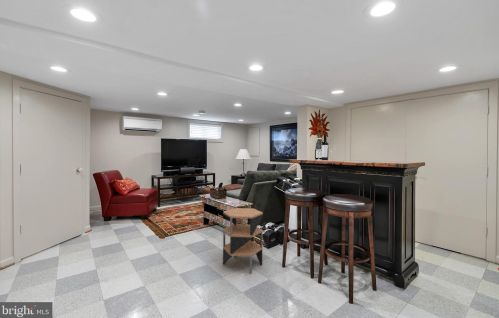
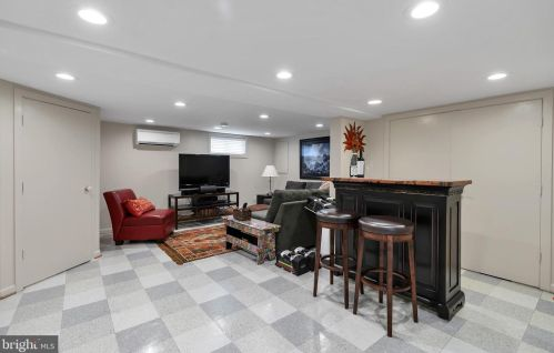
- side table (242, 238)
